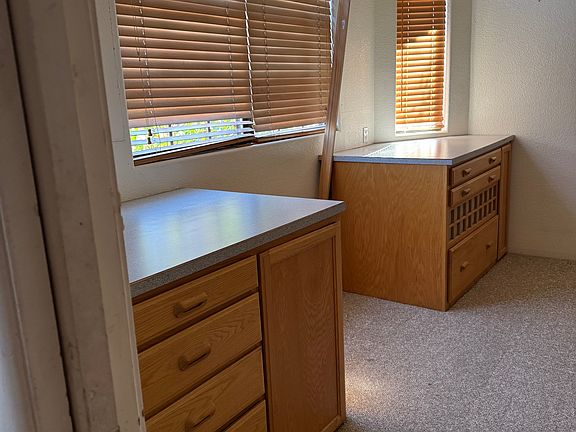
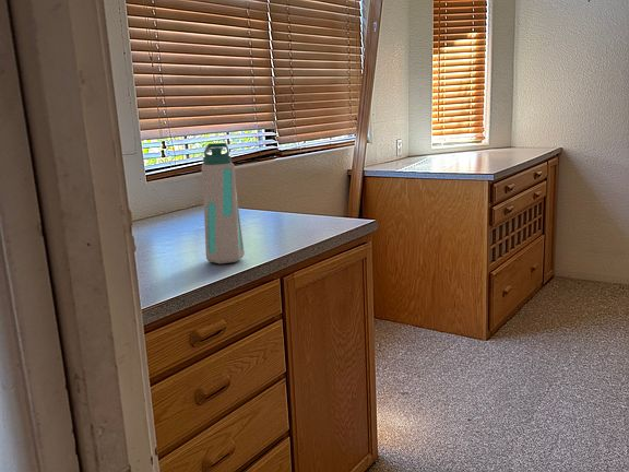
+ water bottle (221, 202)
